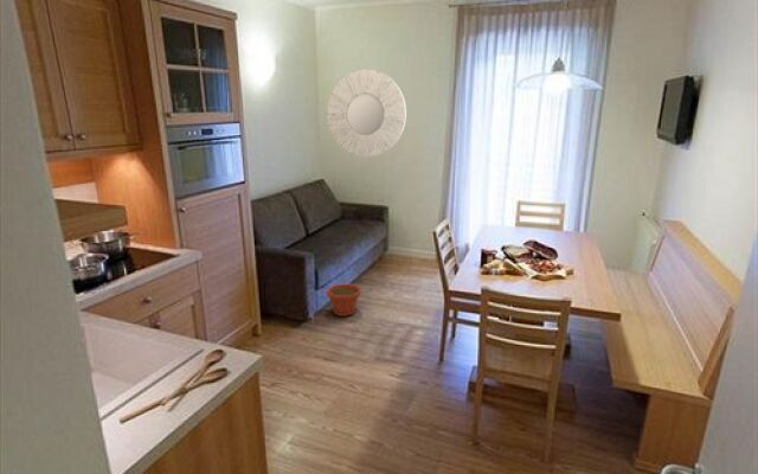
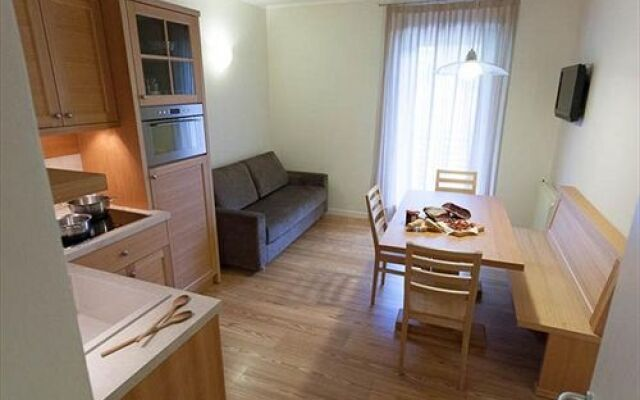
- plant pot (343, 301)
- mirror (365, 114)
